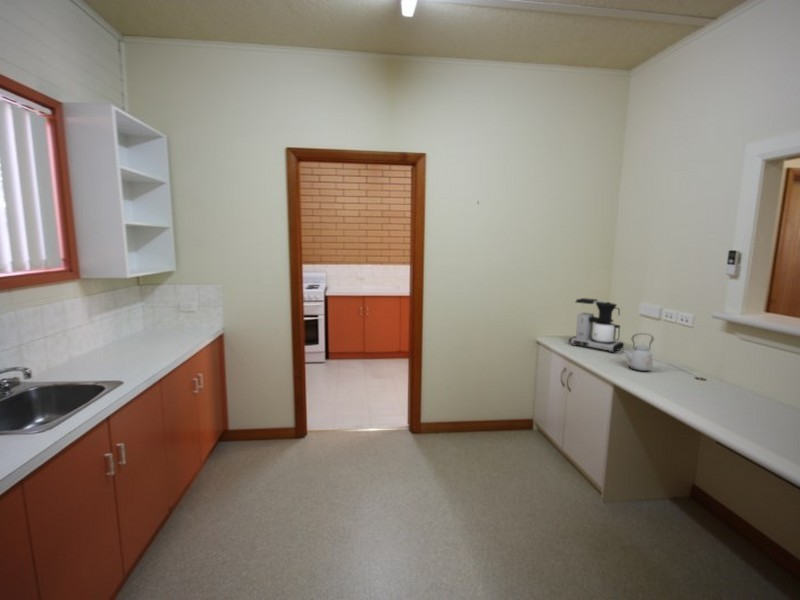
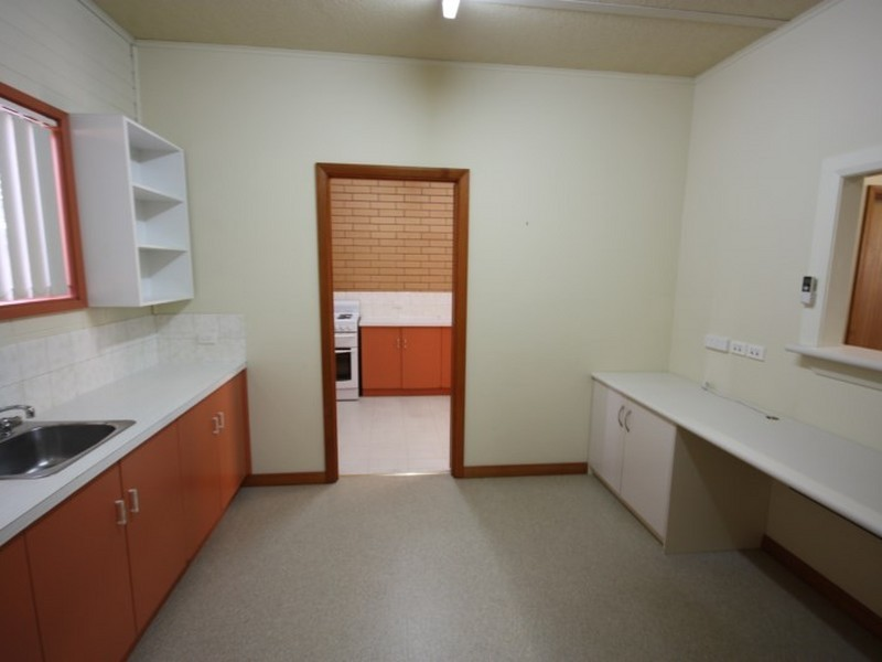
- coffee maker (597, 324)
- kettle (637, 351)
